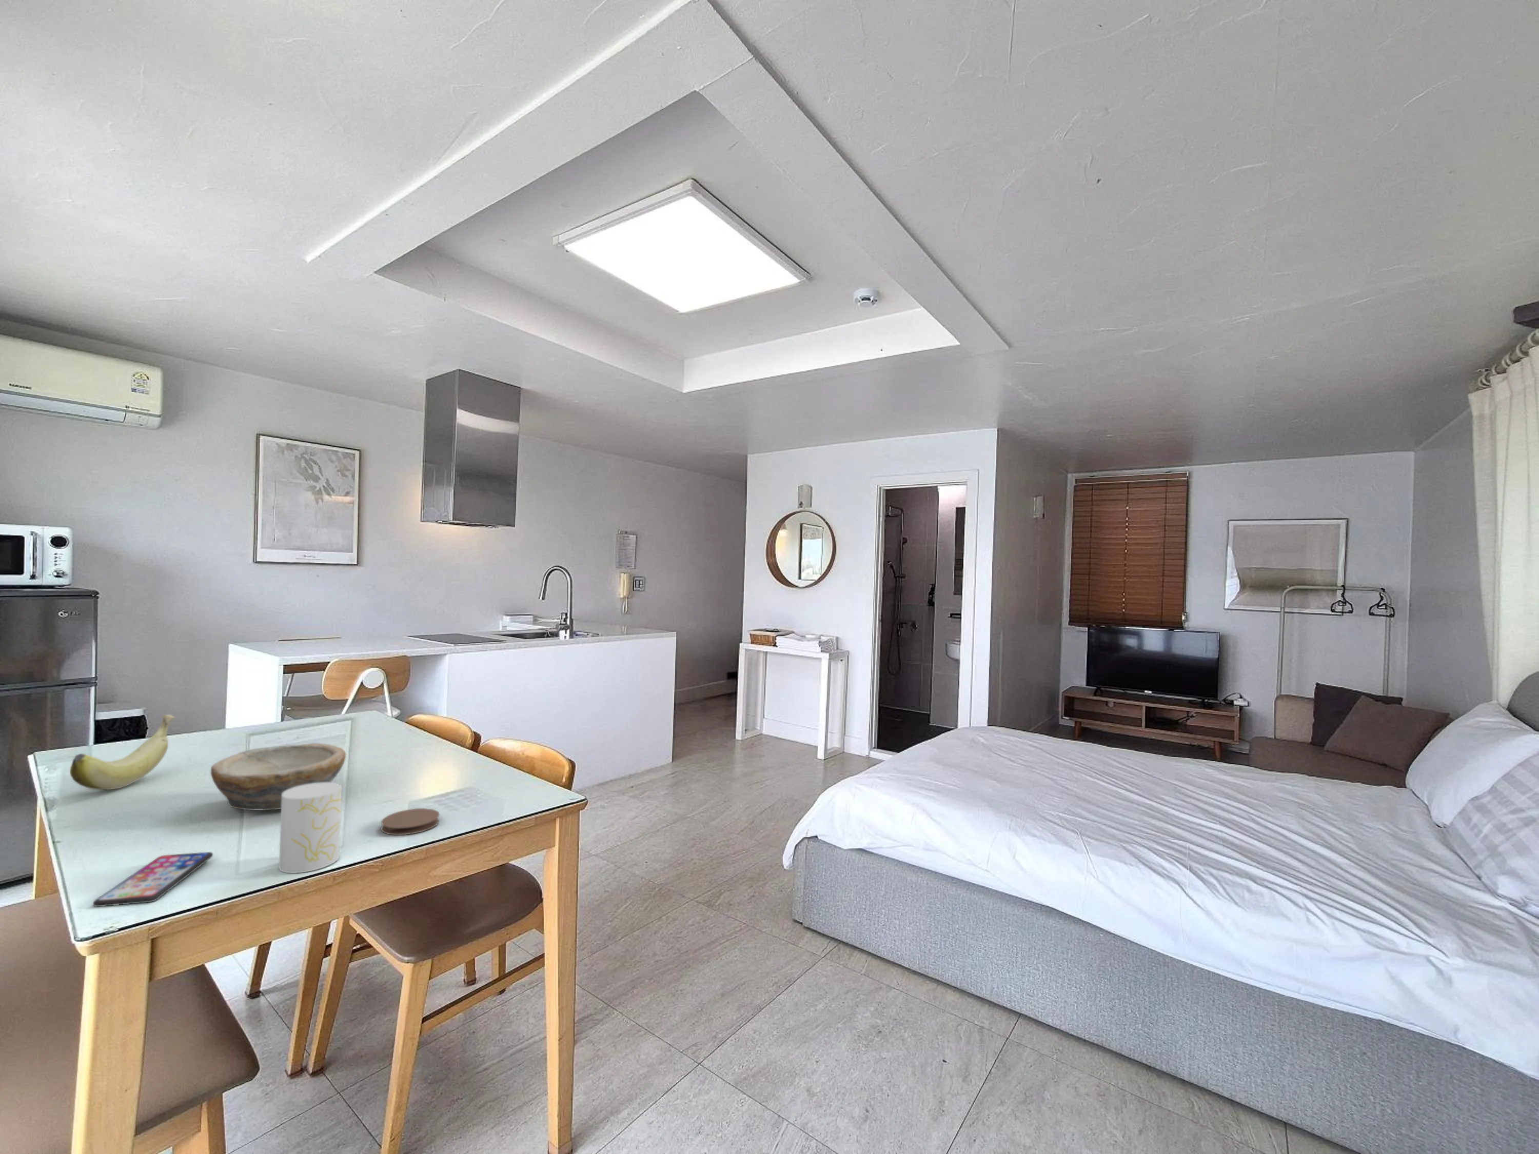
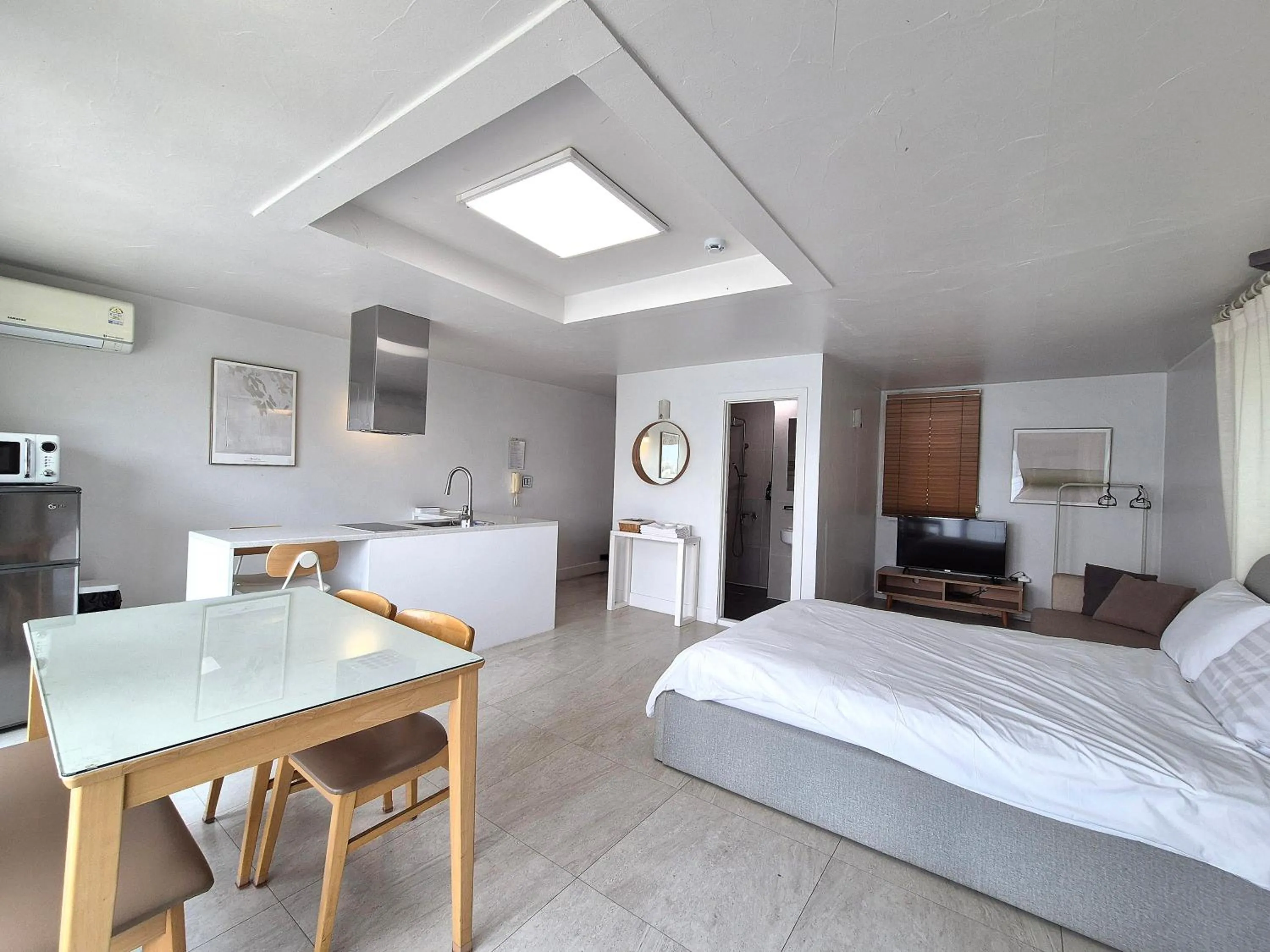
- bowl (281, 779)
- cup (311, 825)
- coaster (411, 821)
- smartphone (158, 878)
- banana (127, 756)
